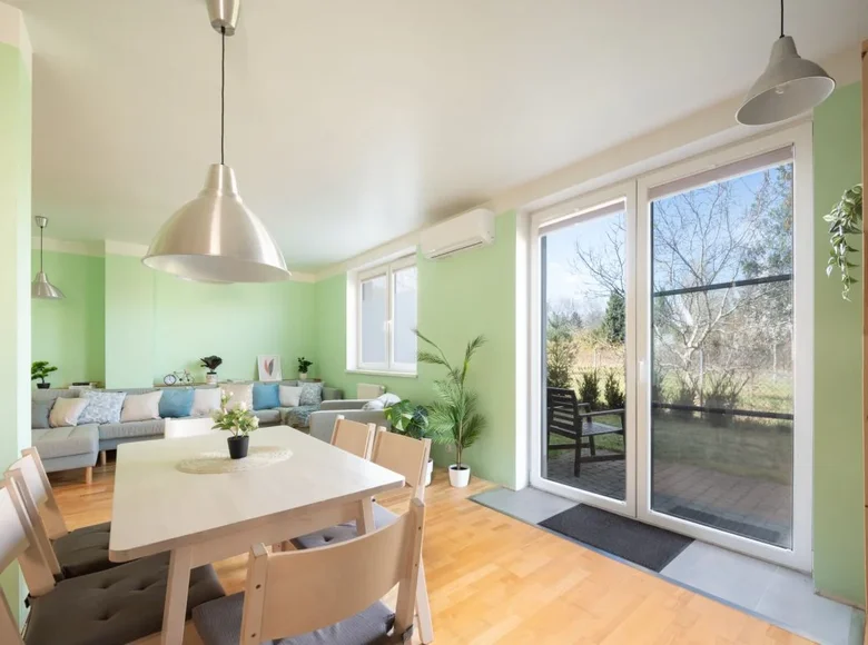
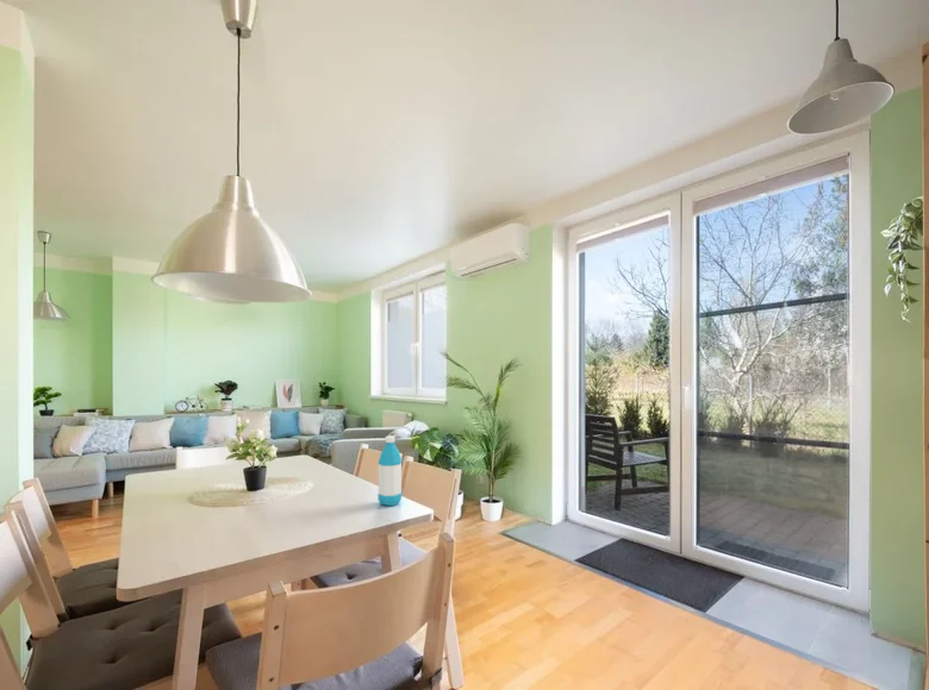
+ water bottle (389, 470)
